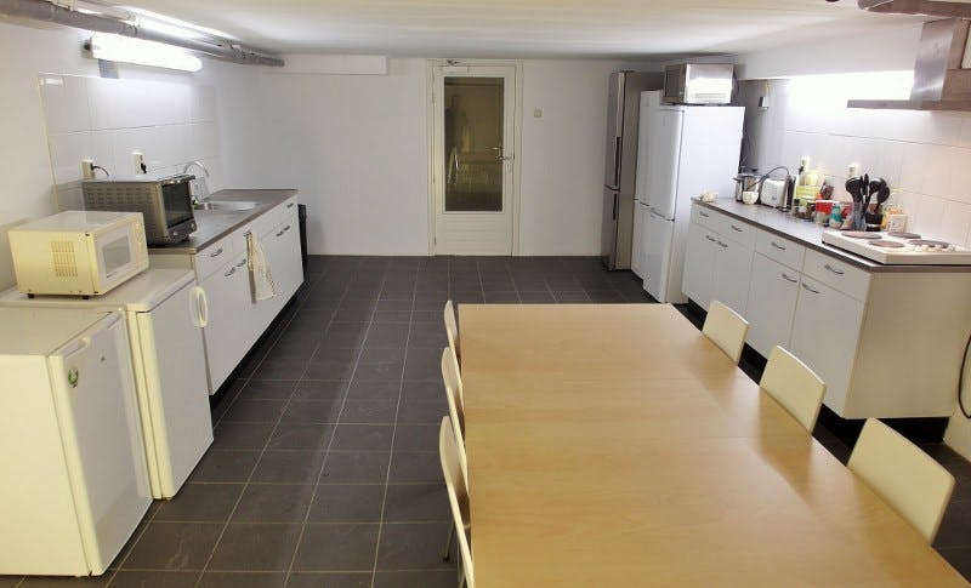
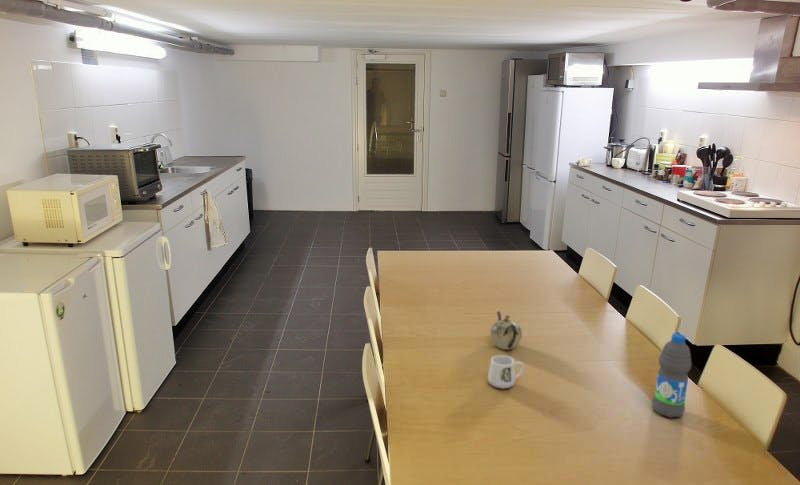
+ mug (506, 371)
+ water bottle (673, 374)
+ teapot (505, 329)
